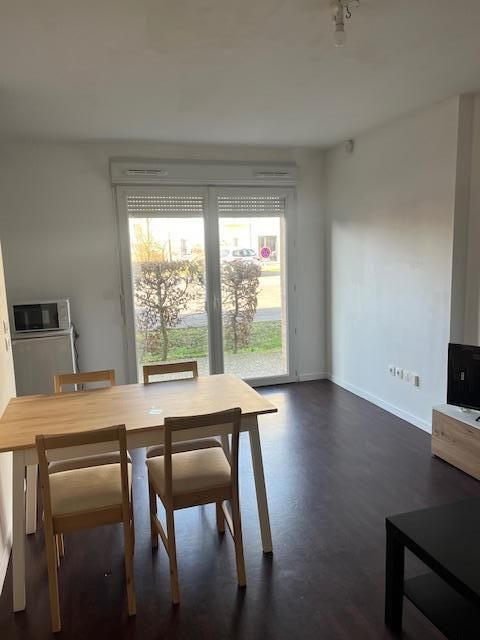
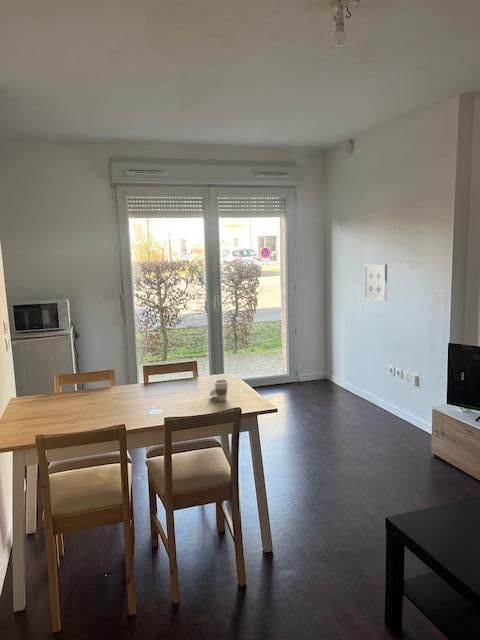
+ wall art (375, 282)
+ cup (219, 389)
